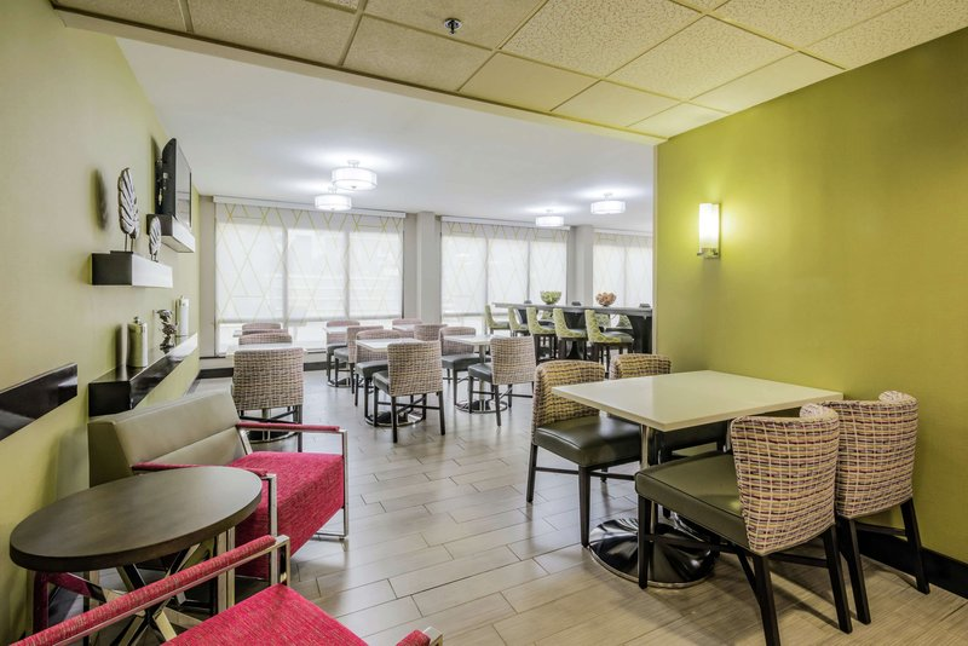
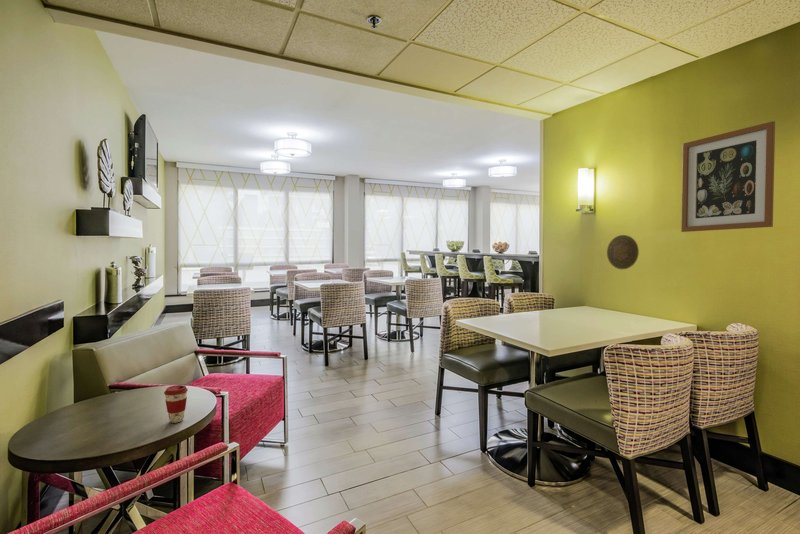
+ coffee cup (176, 404)
+ wall art (723, 181)
+ decorative plate (621, 252)
